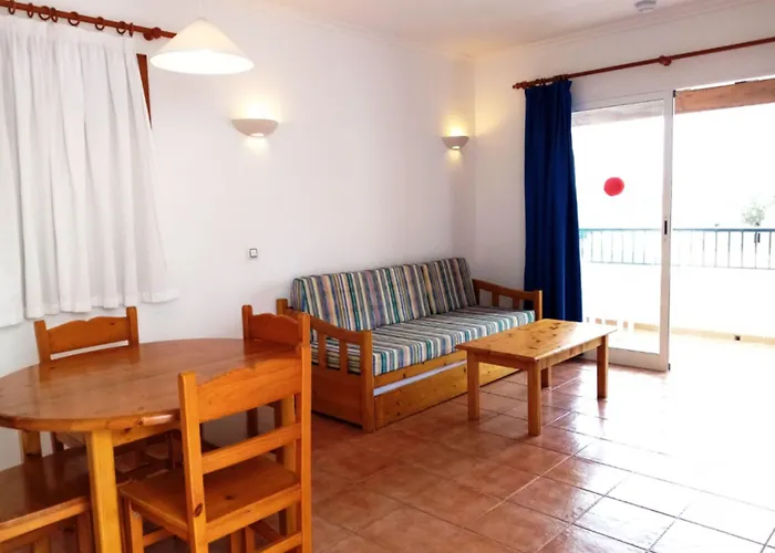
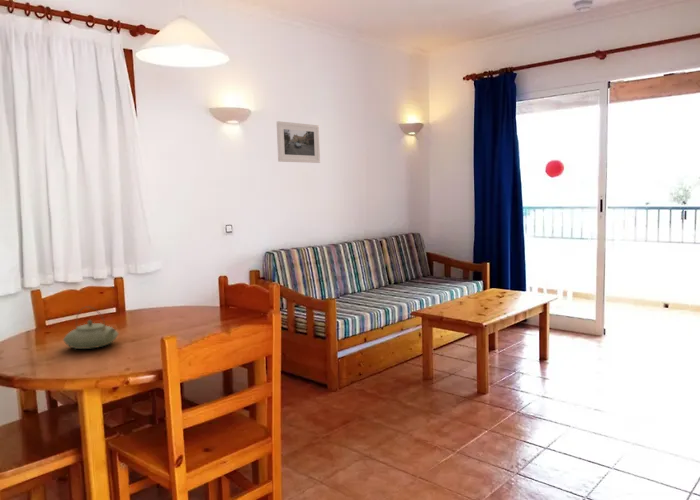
+ teapot (92, 326)
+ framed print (299, 142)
